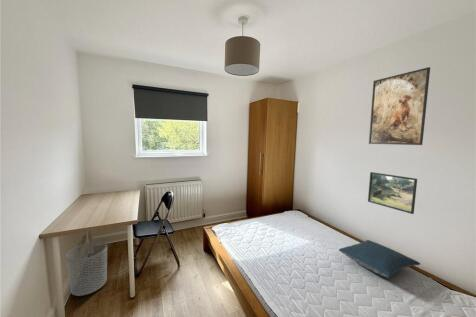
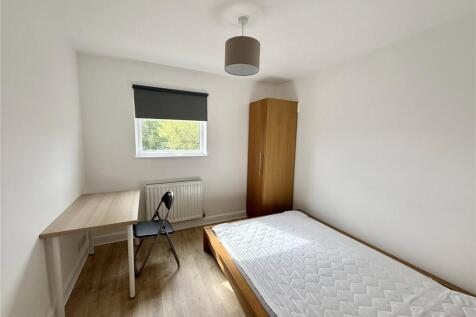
- waste bin (88, 267)
- pillow (377, 257)
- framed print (395, 110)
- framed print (390, 191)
